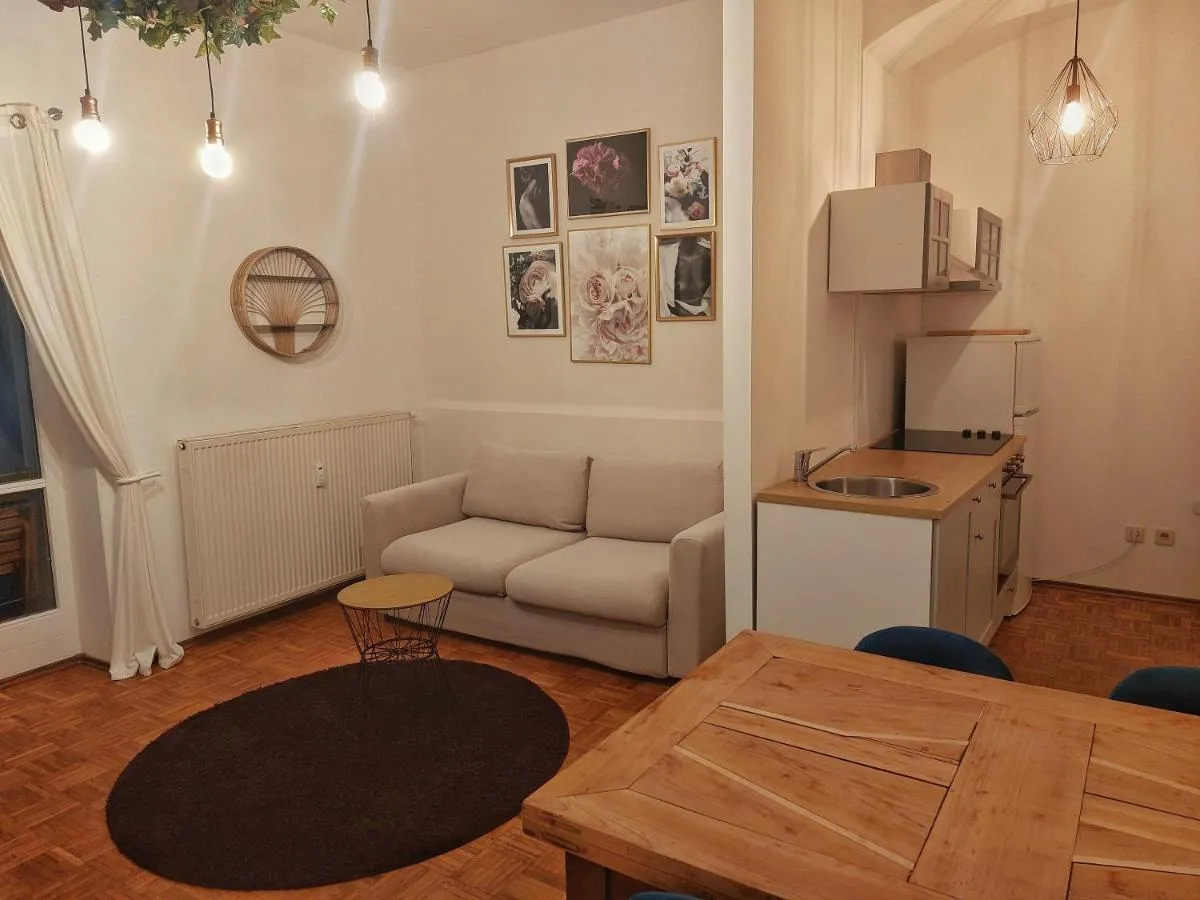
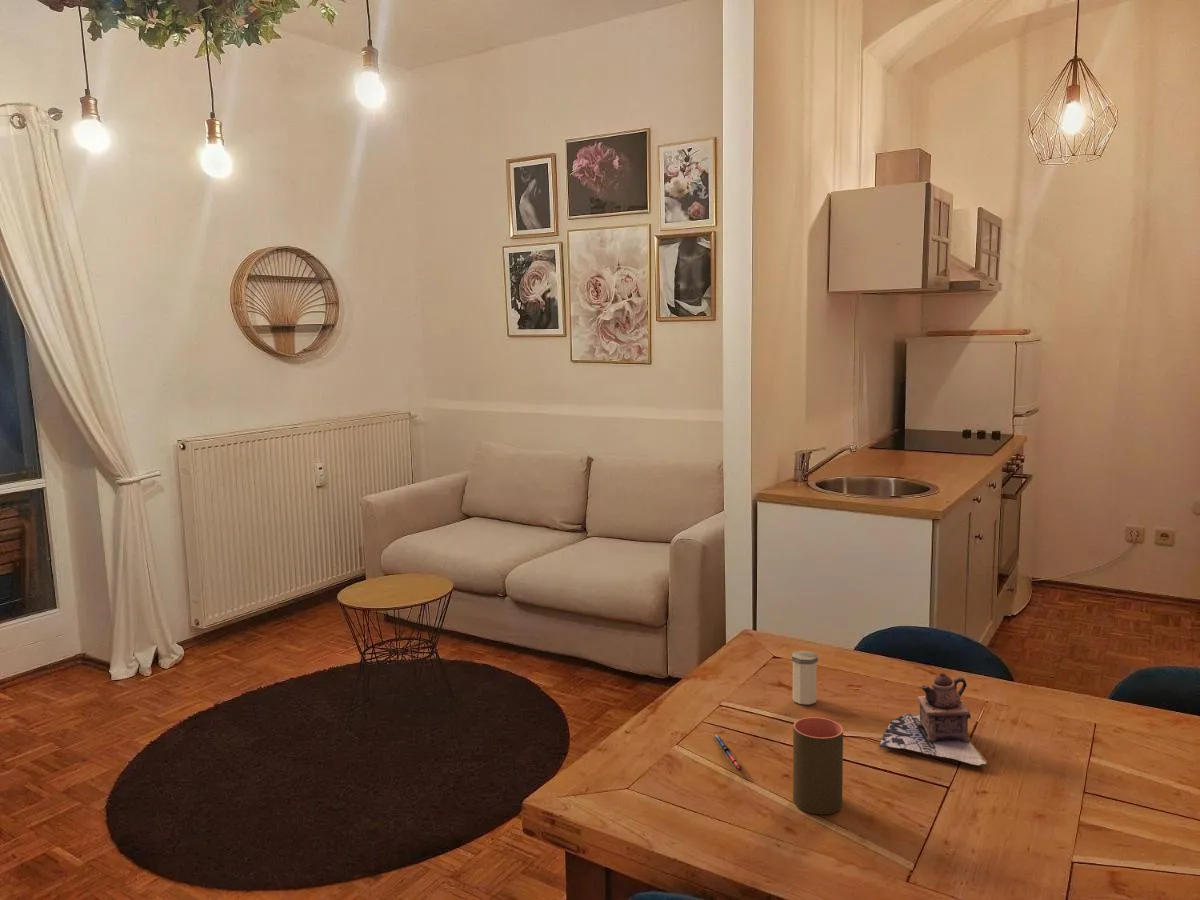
+ salt shaker (804, 677)
+ pen (727, 750)
+ cup (817, 764)
+ teapot (938, 704)
